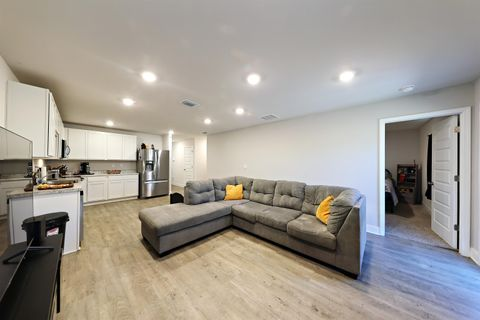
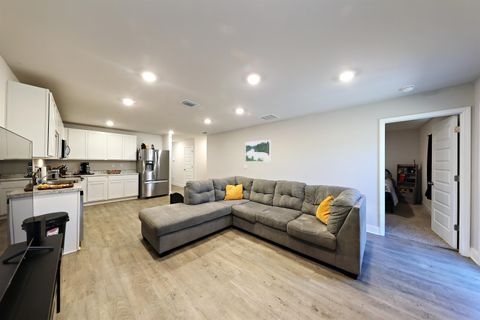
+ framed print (257, 151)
